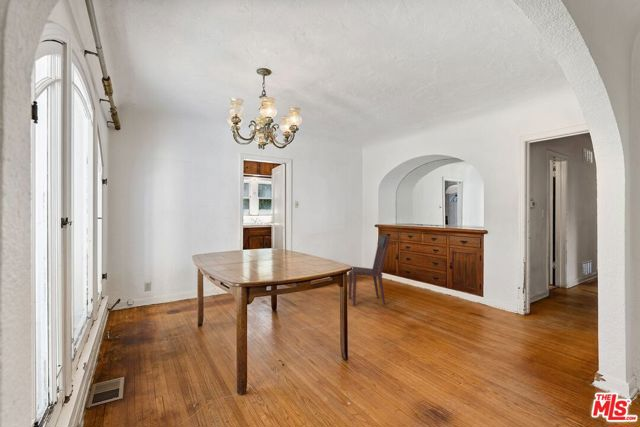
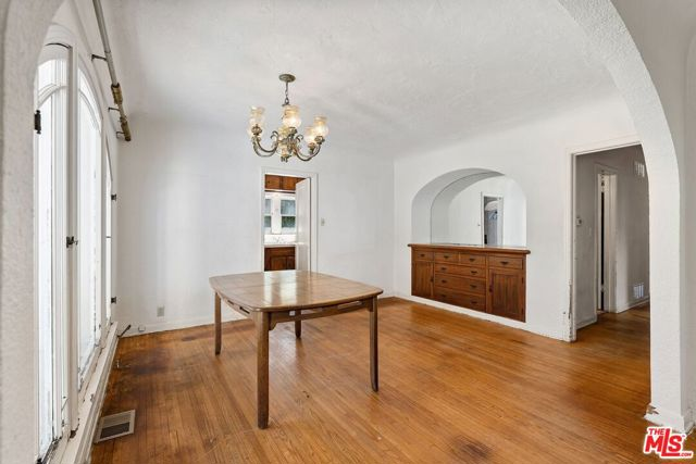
- dining chair (368, 268)
